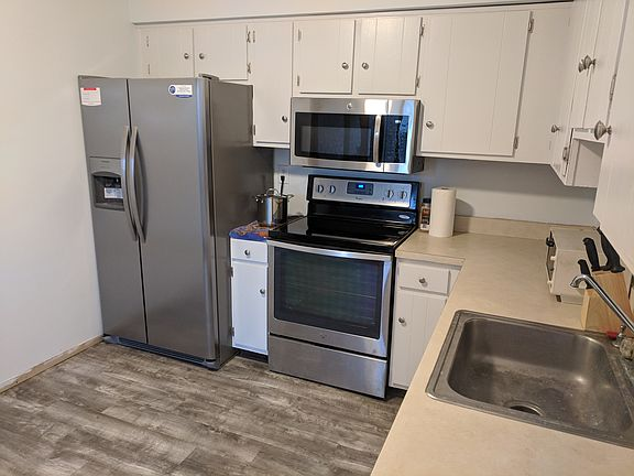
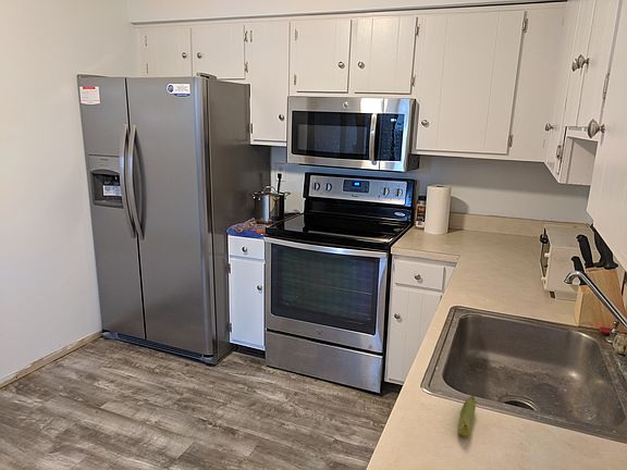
+ banana (466, 416)
